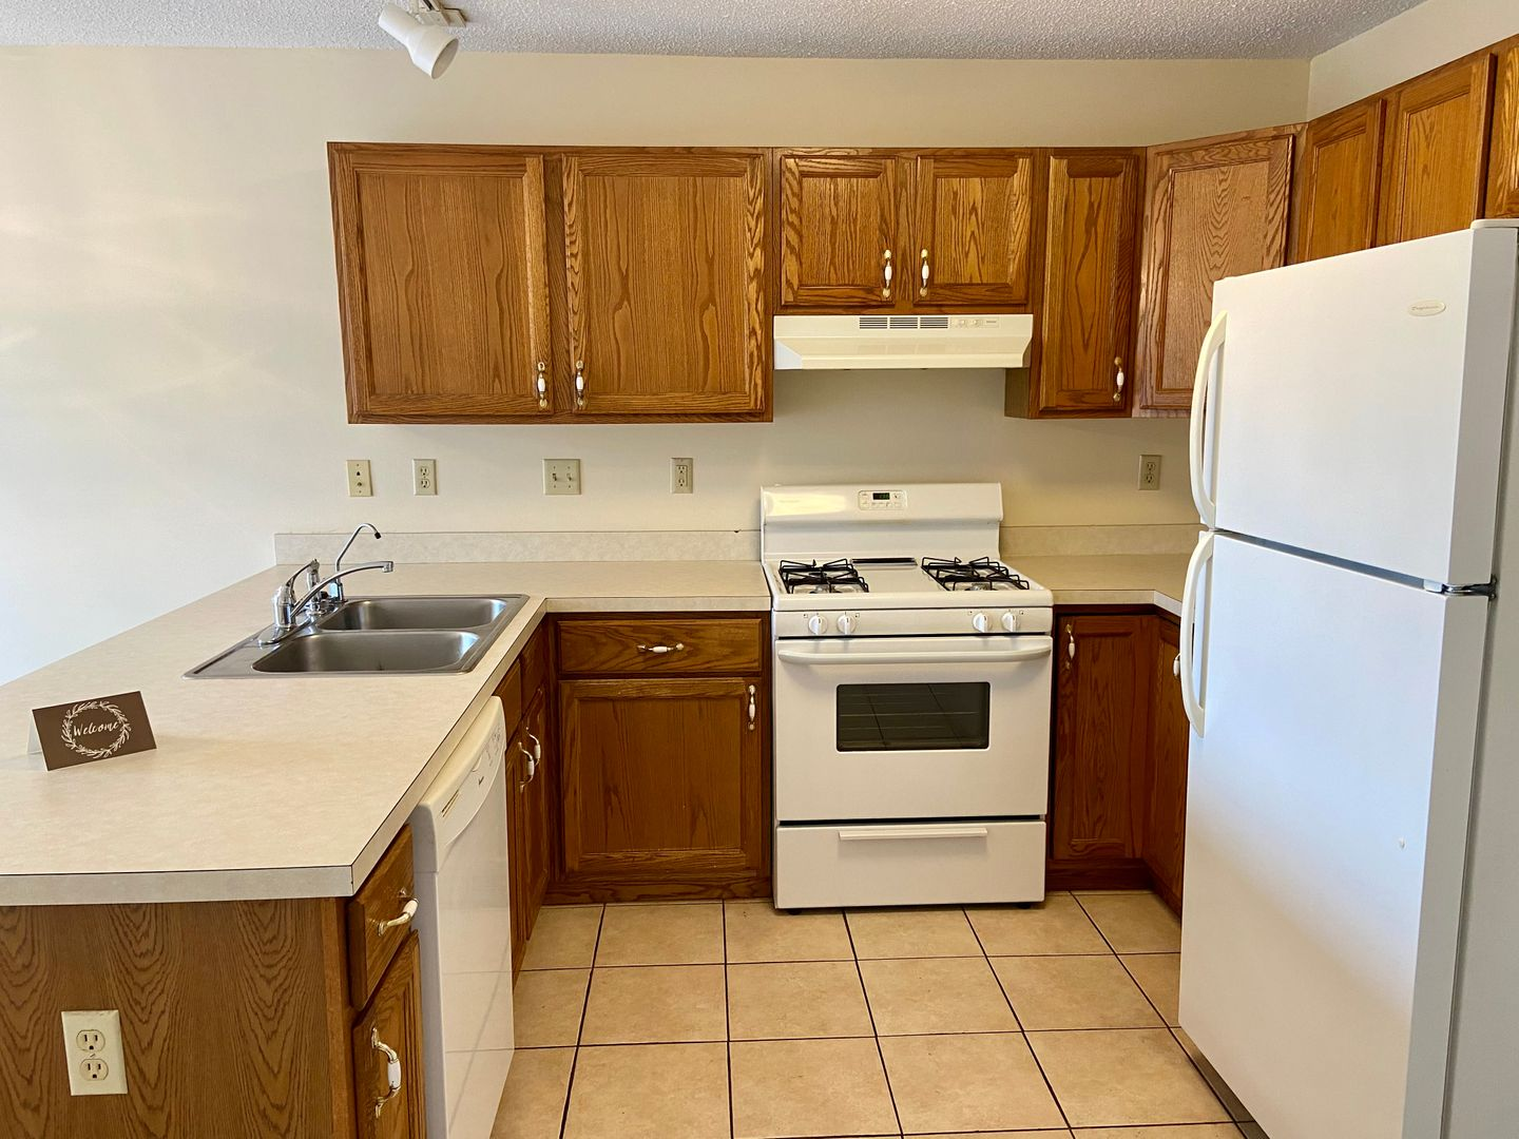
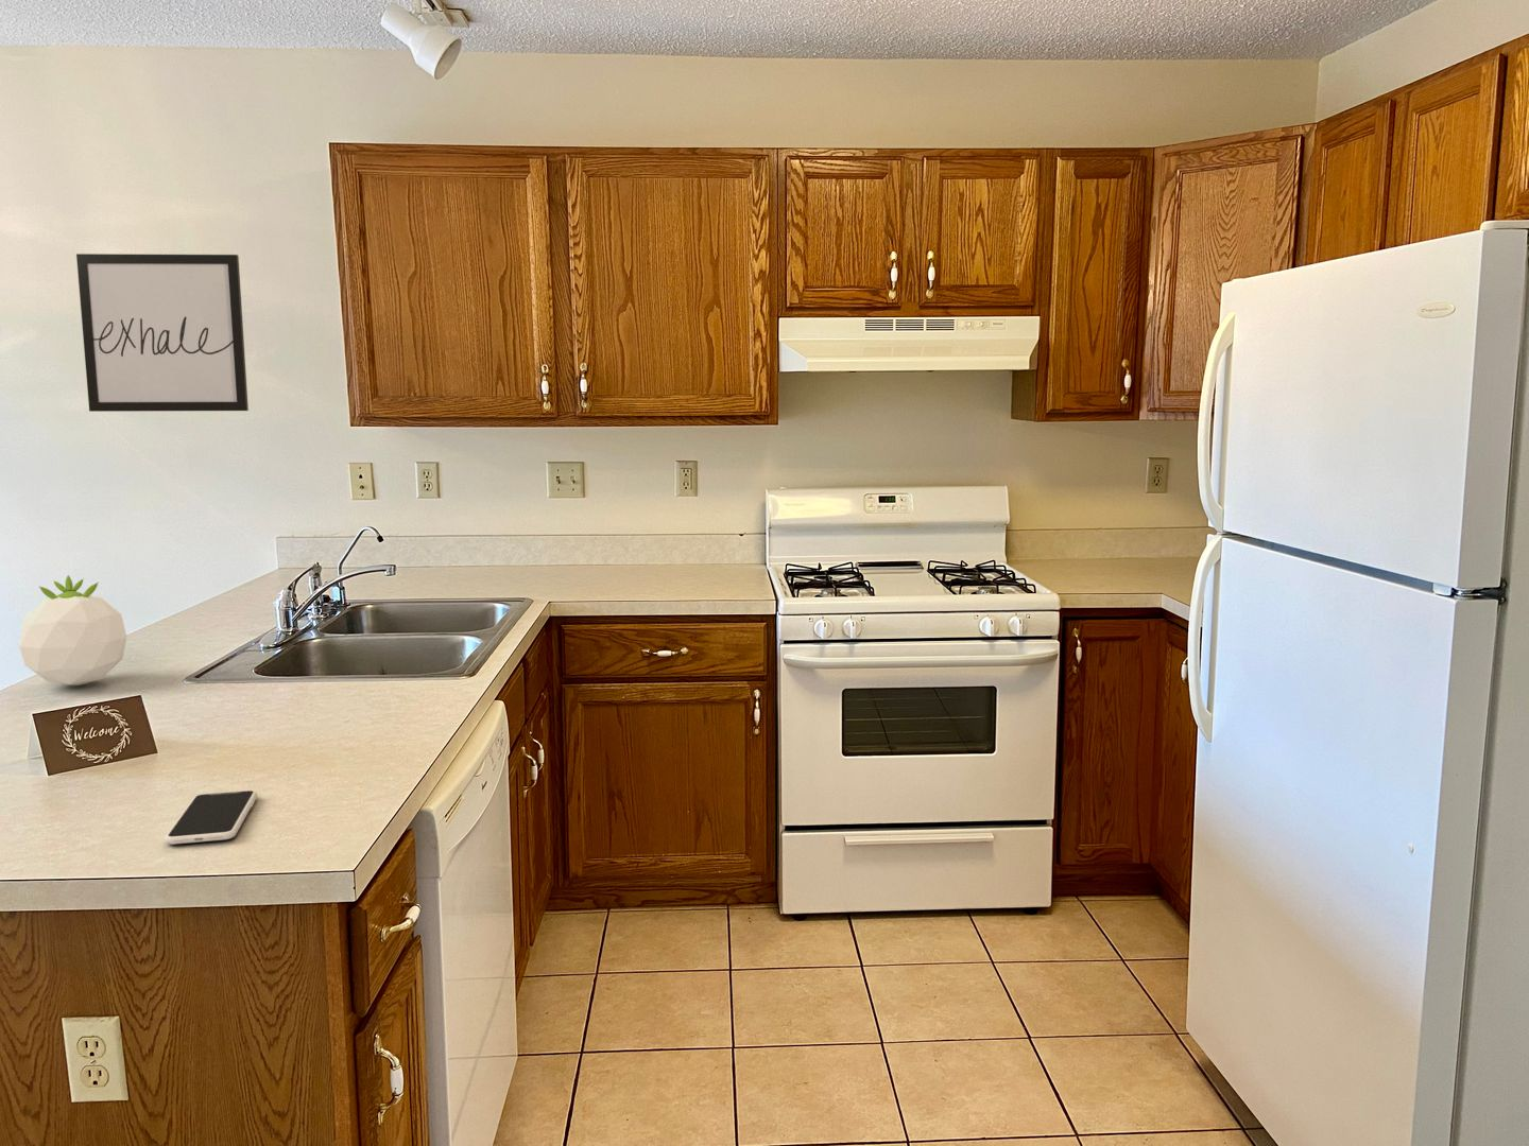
+ smartphone (213, 815)
+ succulent plant (72, 631)
+ wall art (164, 333)
